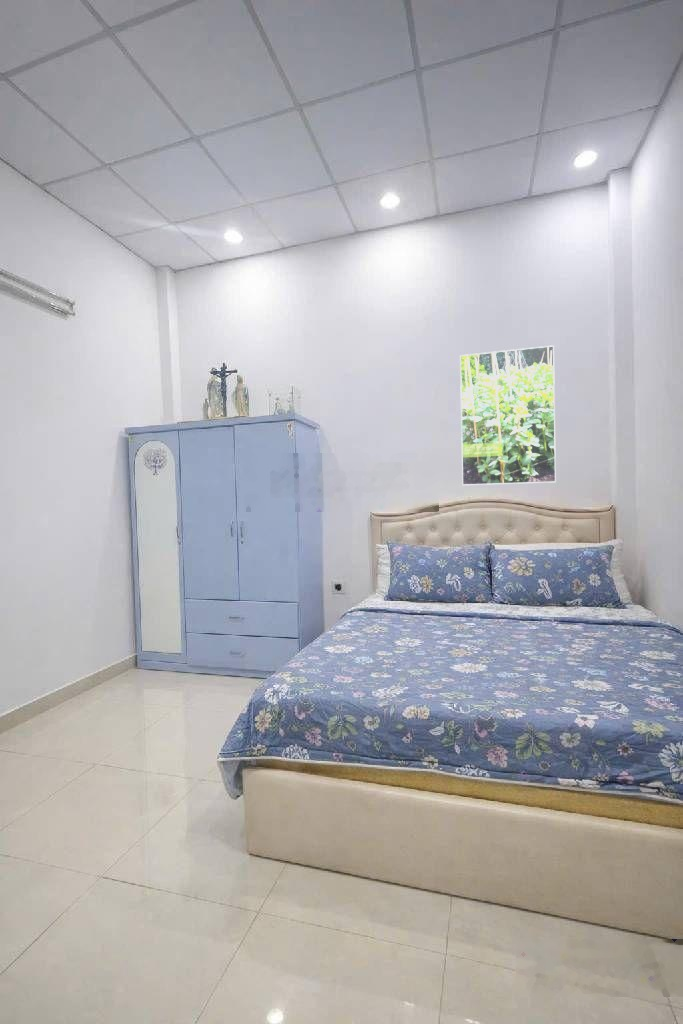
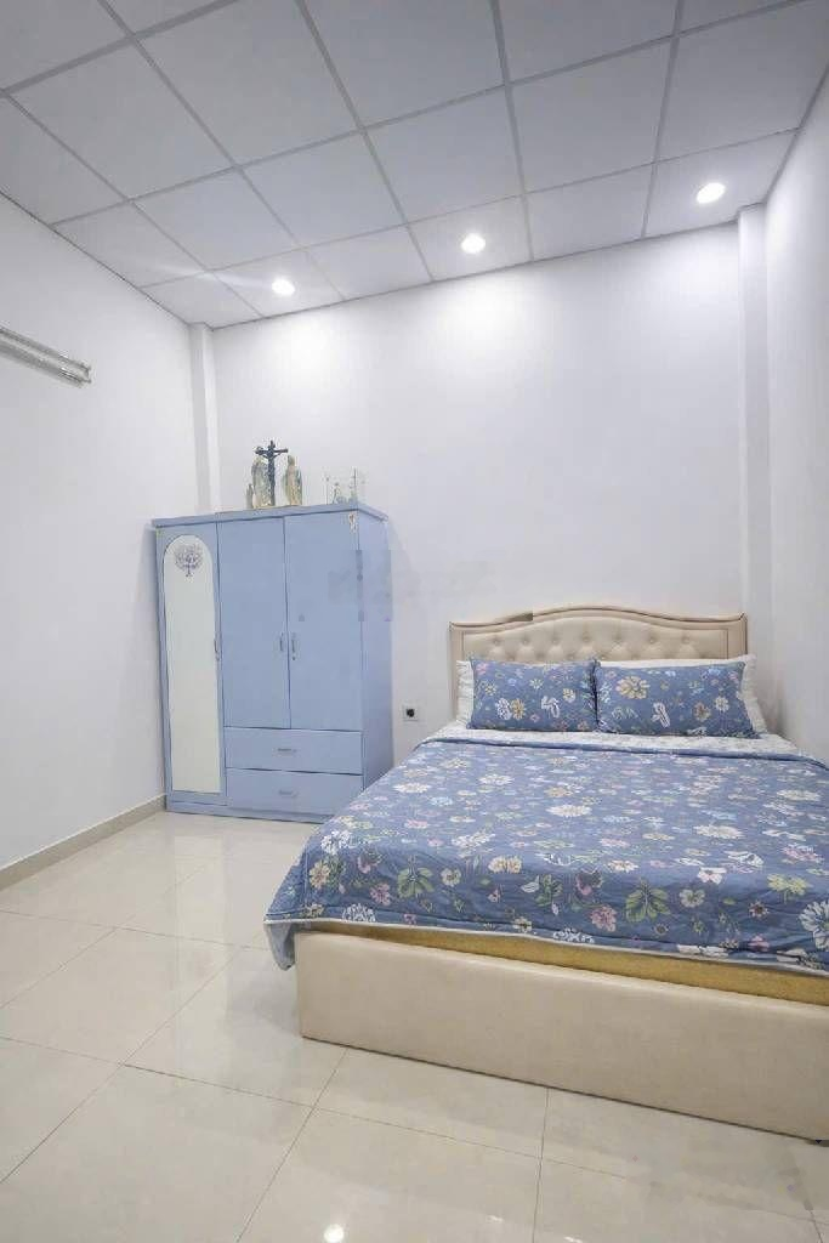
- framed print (506, 417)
